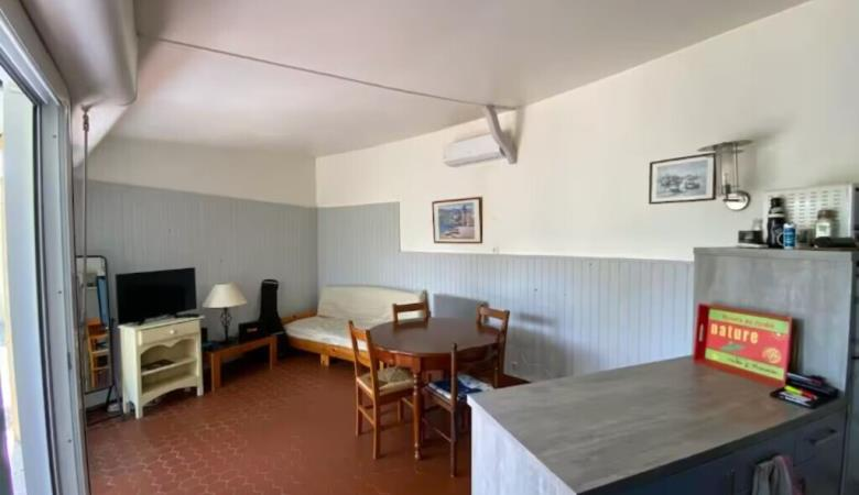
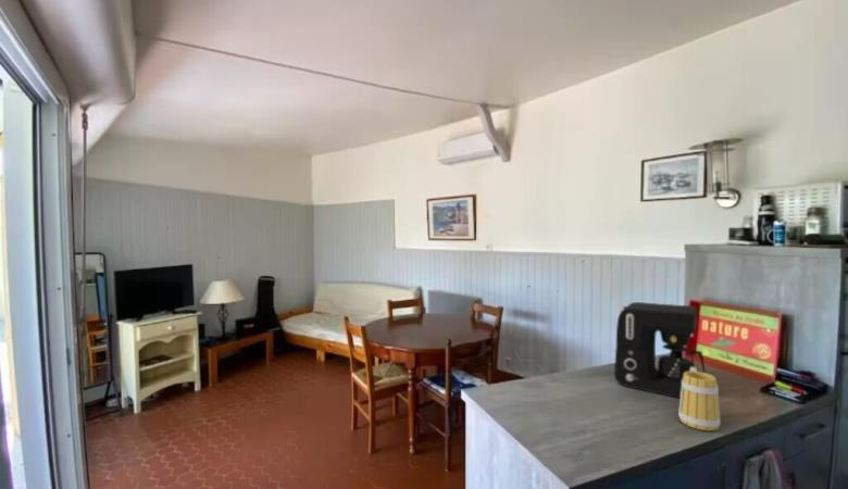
+ coffee maker (662, 347)
+ mug (699, 397)
